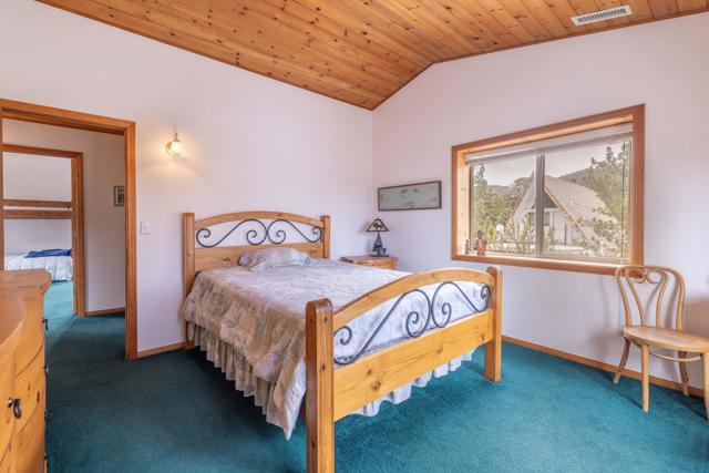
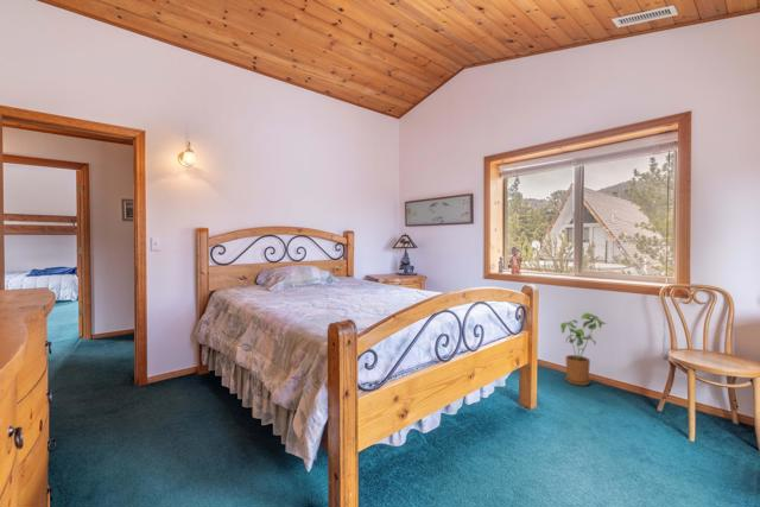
+ house plant (578, 346)
